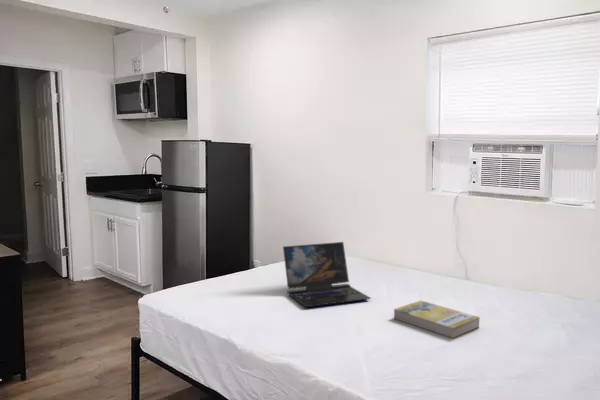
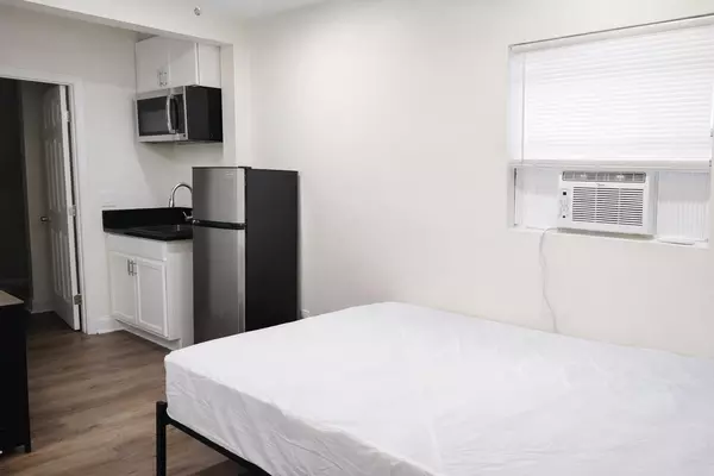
- laptop (325, 272)
- book (435, 317)
